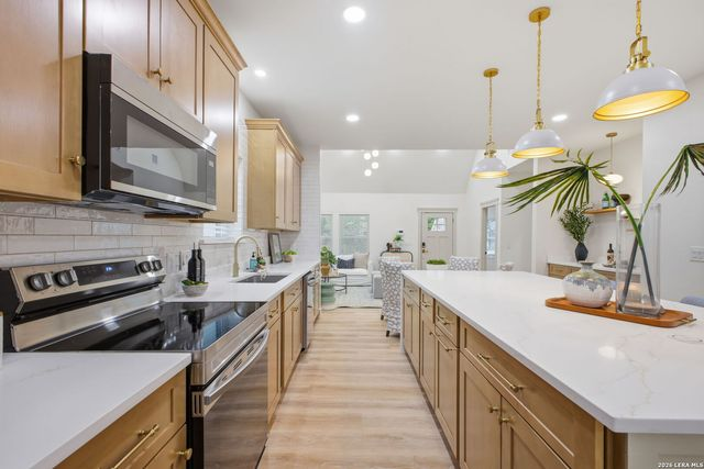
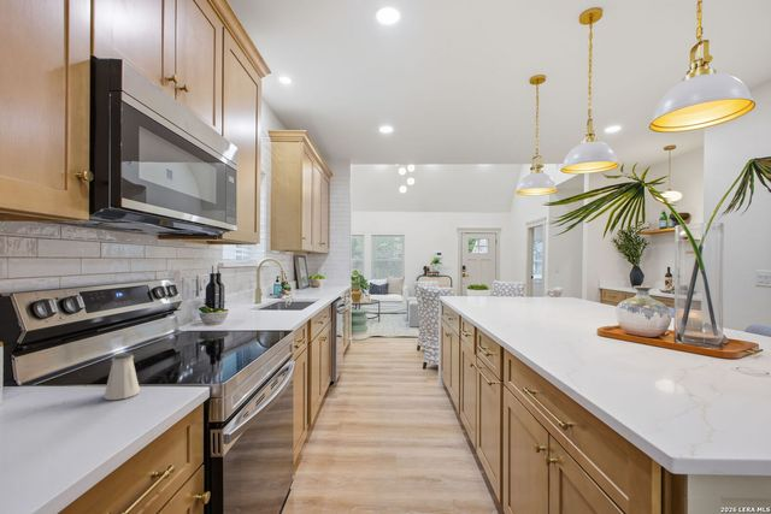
+ saltshaker (122, 374)
